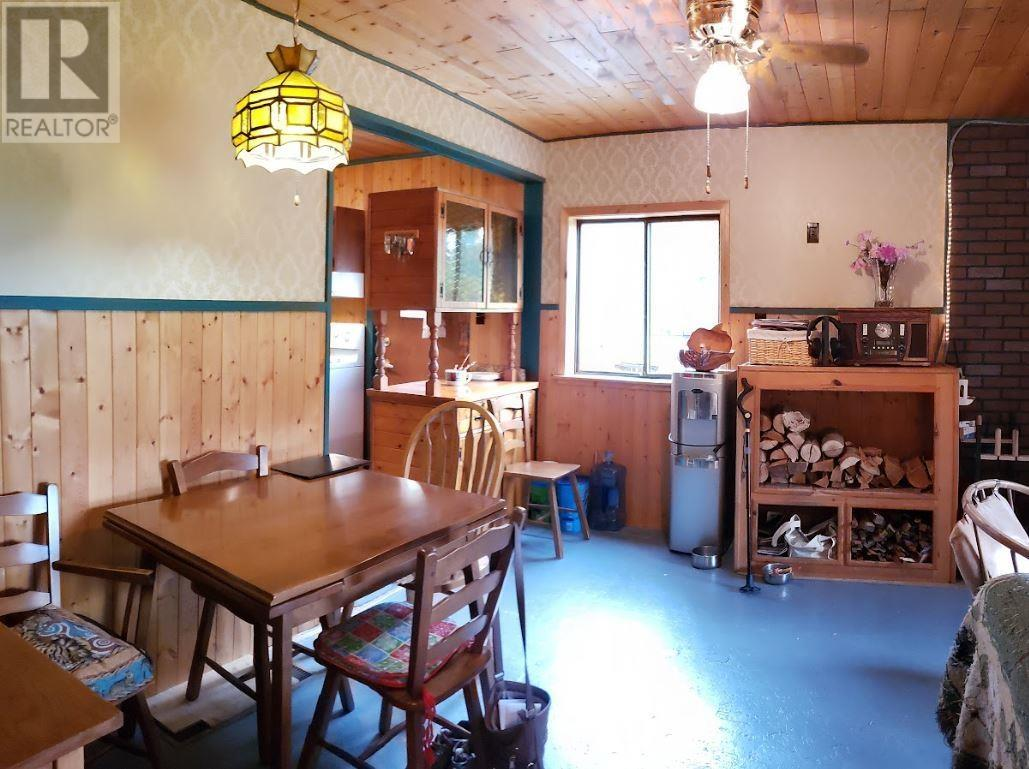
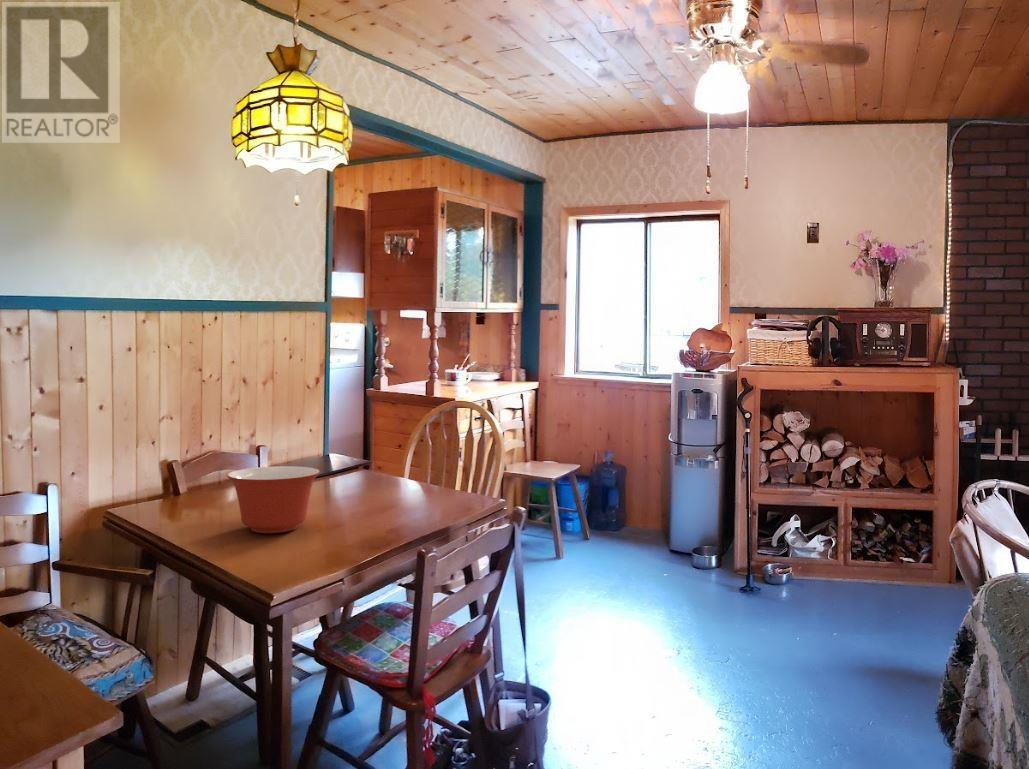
+ mixing bowl (274, 500)
